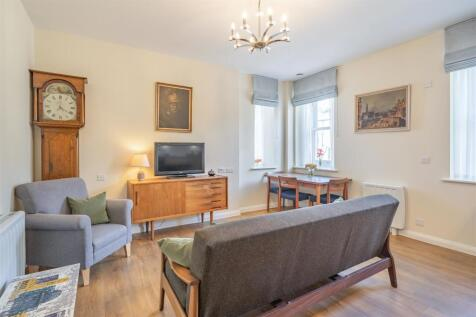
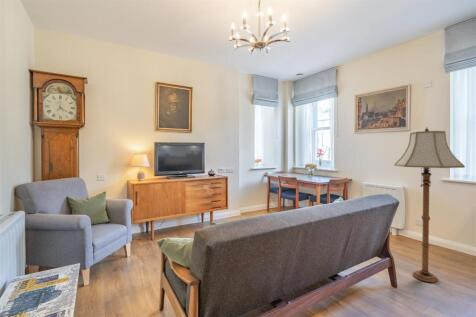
+ floor lamp (426, 202)
